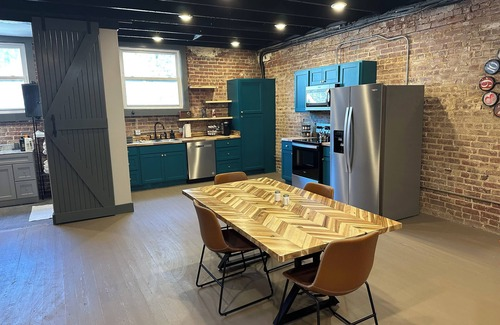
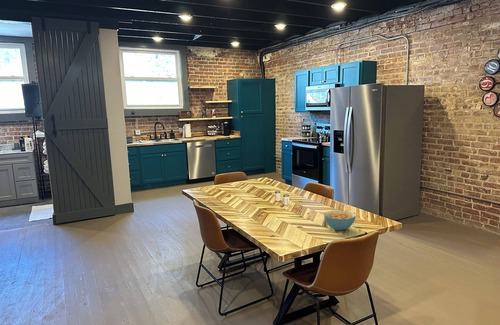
+ cereal bowl (339, 221)
